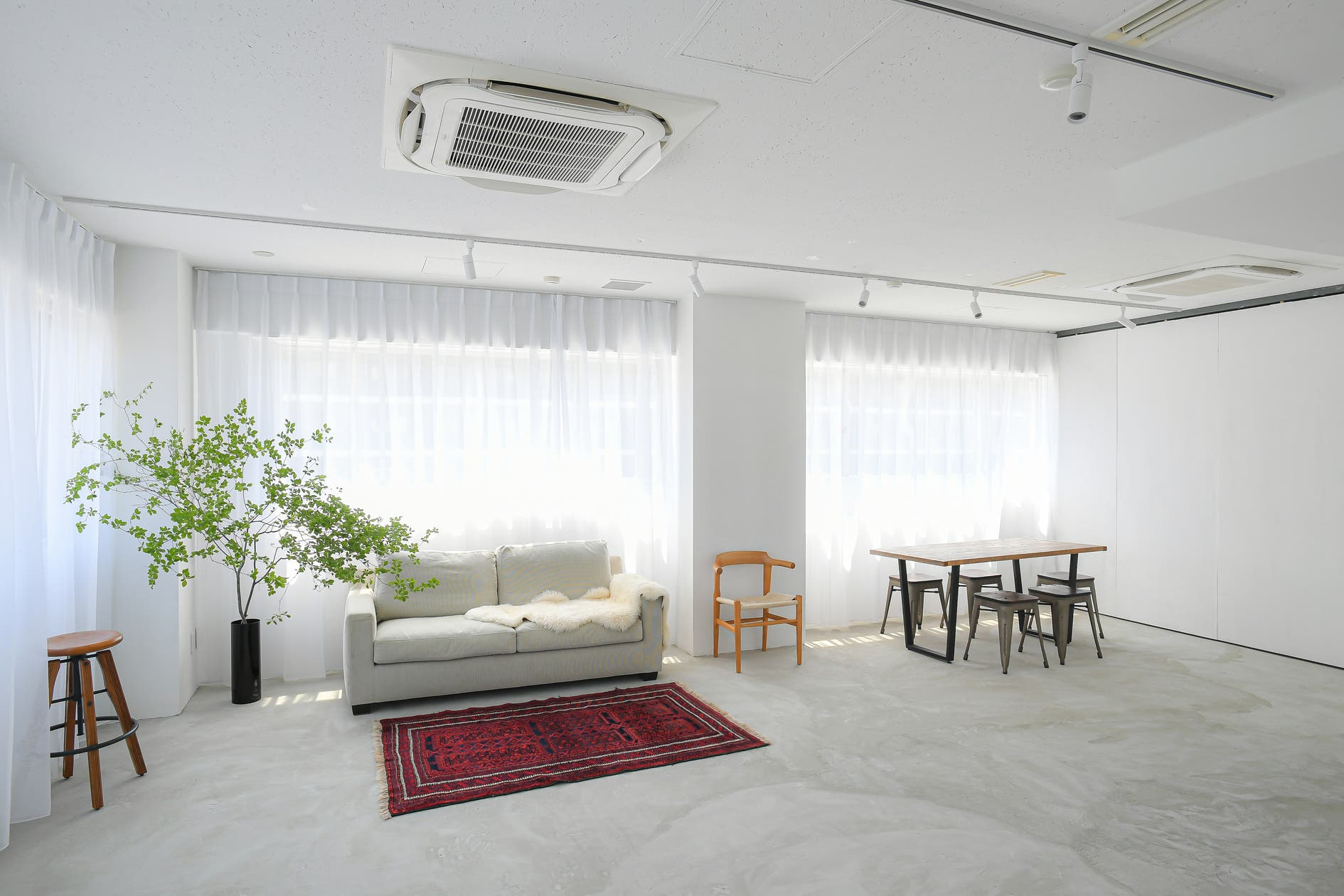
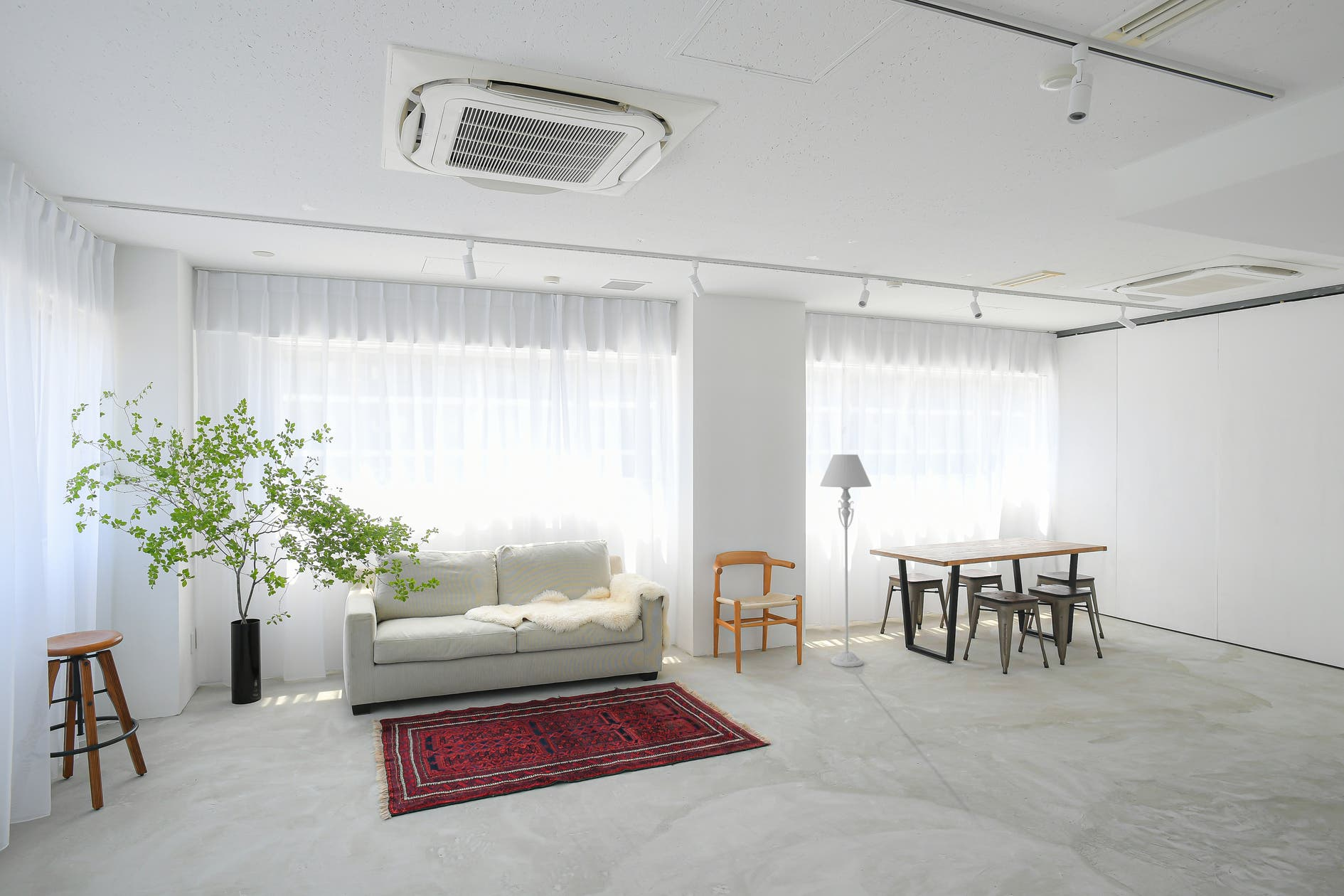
+ floor lamp (846, 558)
